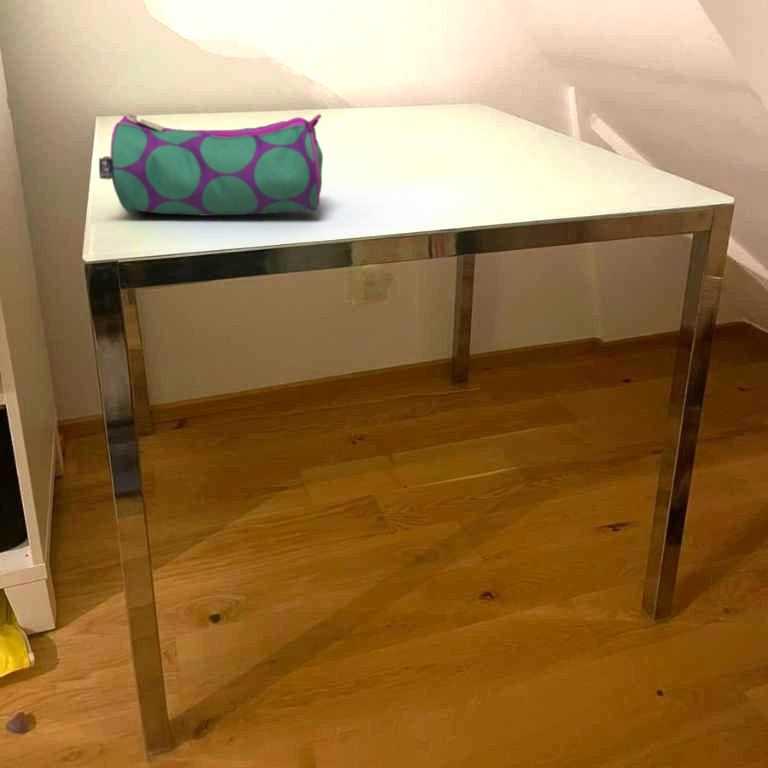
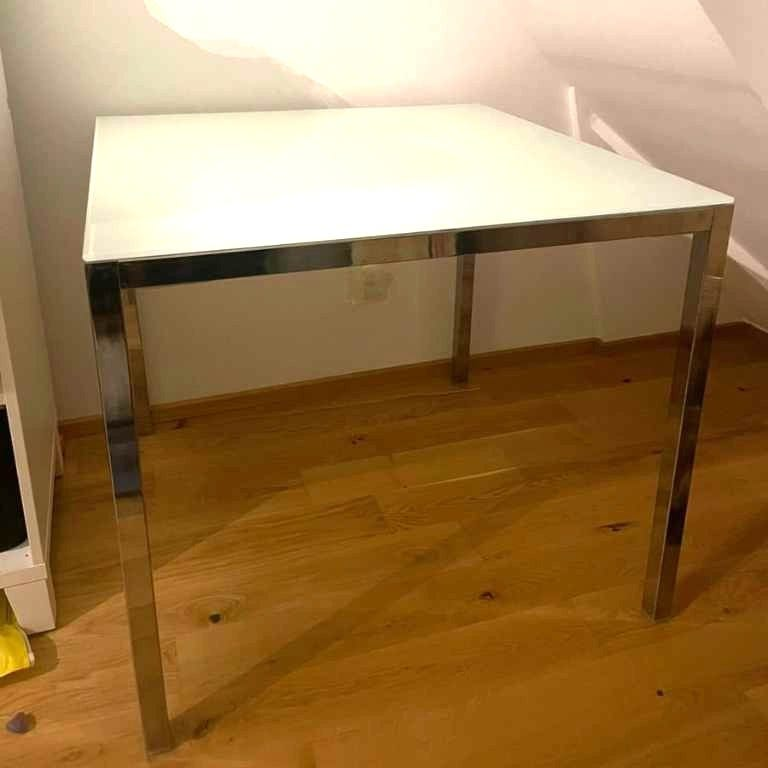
- pencil case (216, 164)
